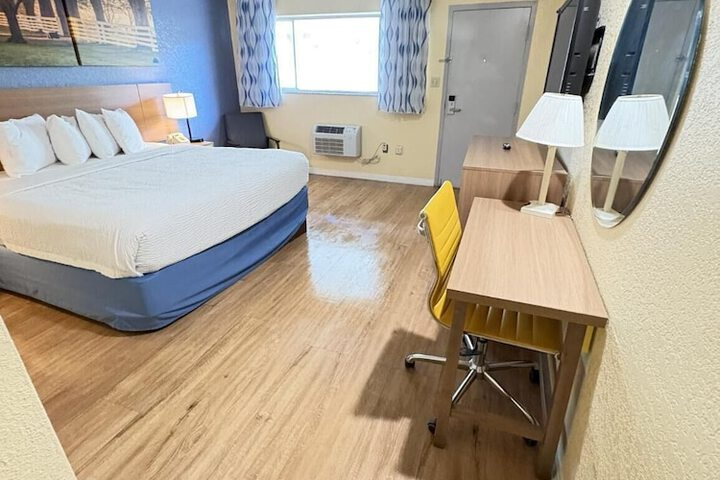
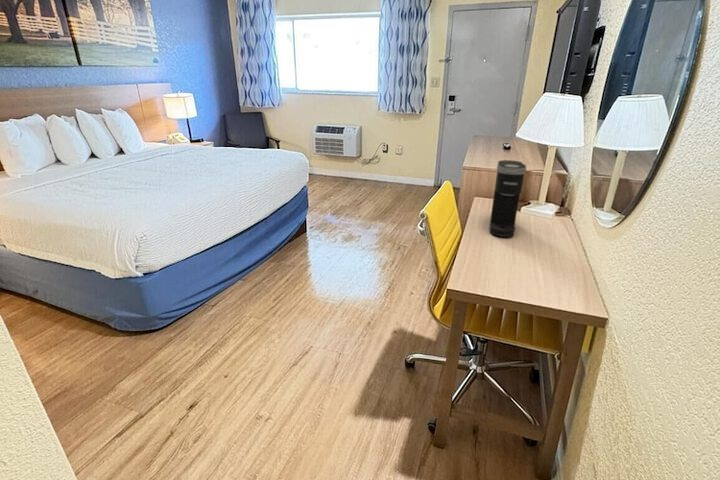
+ coffee maker (506, 196)
